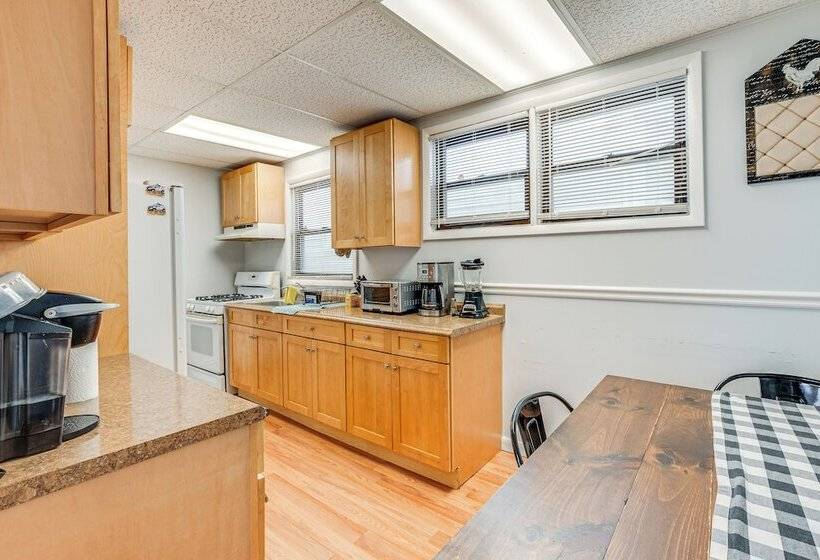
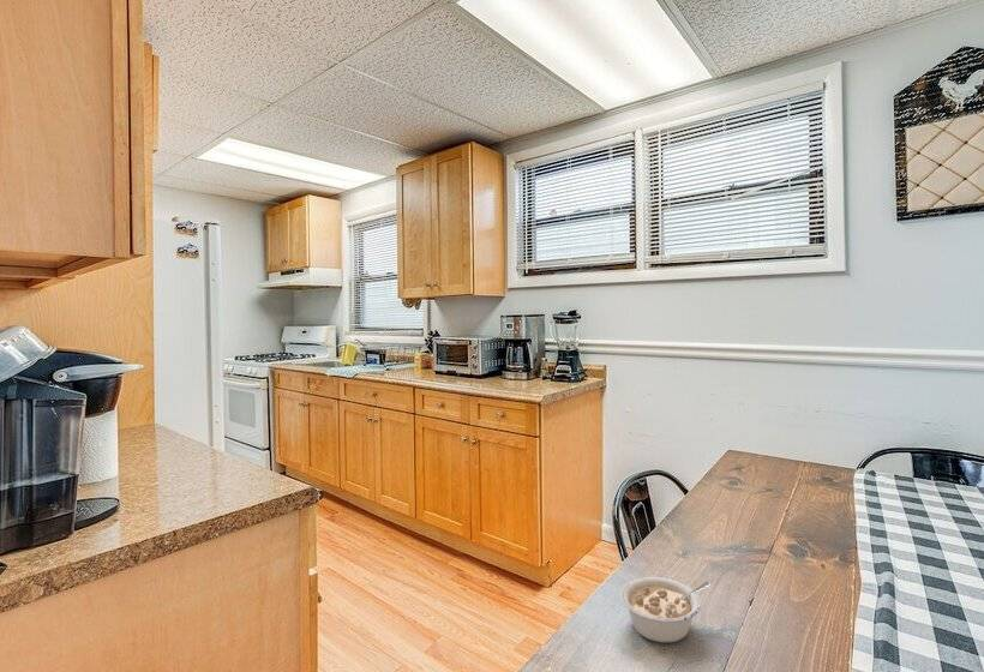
+ legume (661, 606)
